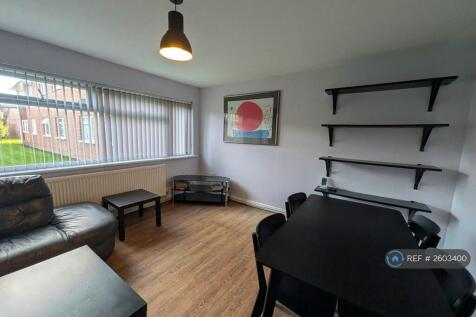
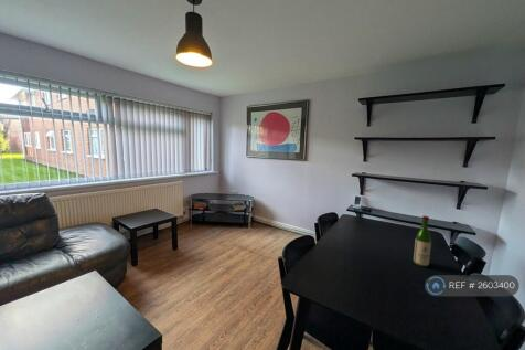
+ wine bottle (422, 240)
